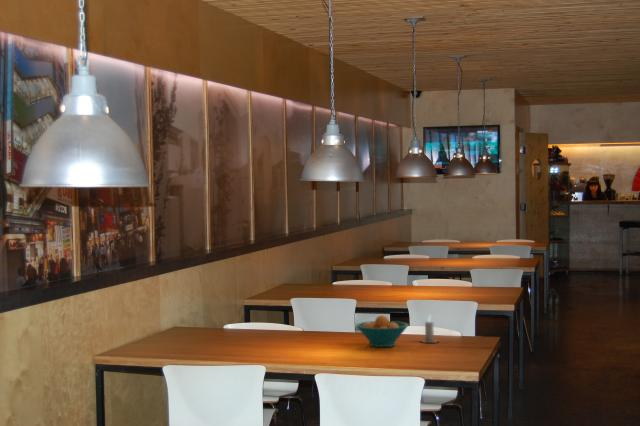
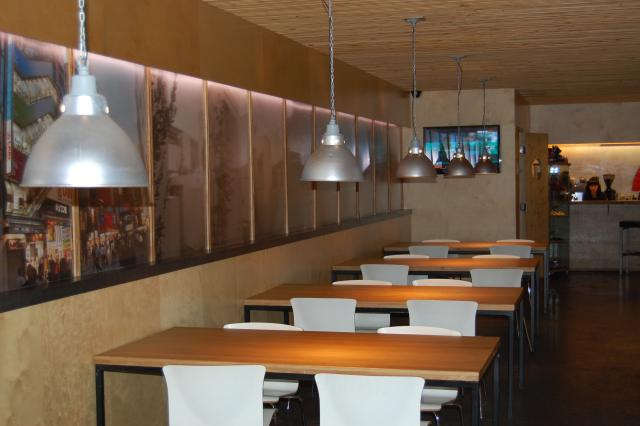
- candle (429, 327)
- fruit bowl (382, 330)
